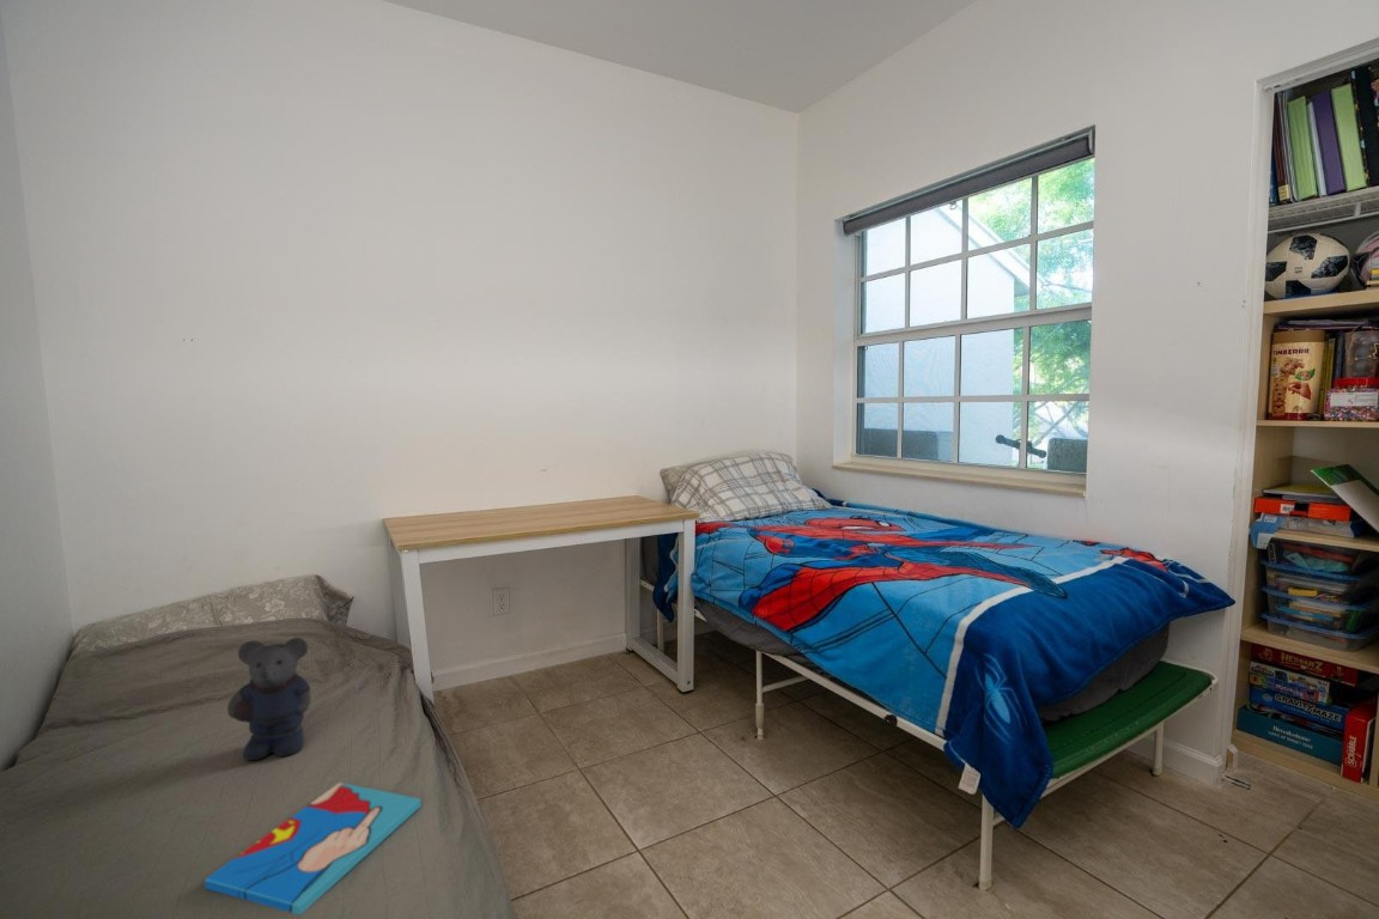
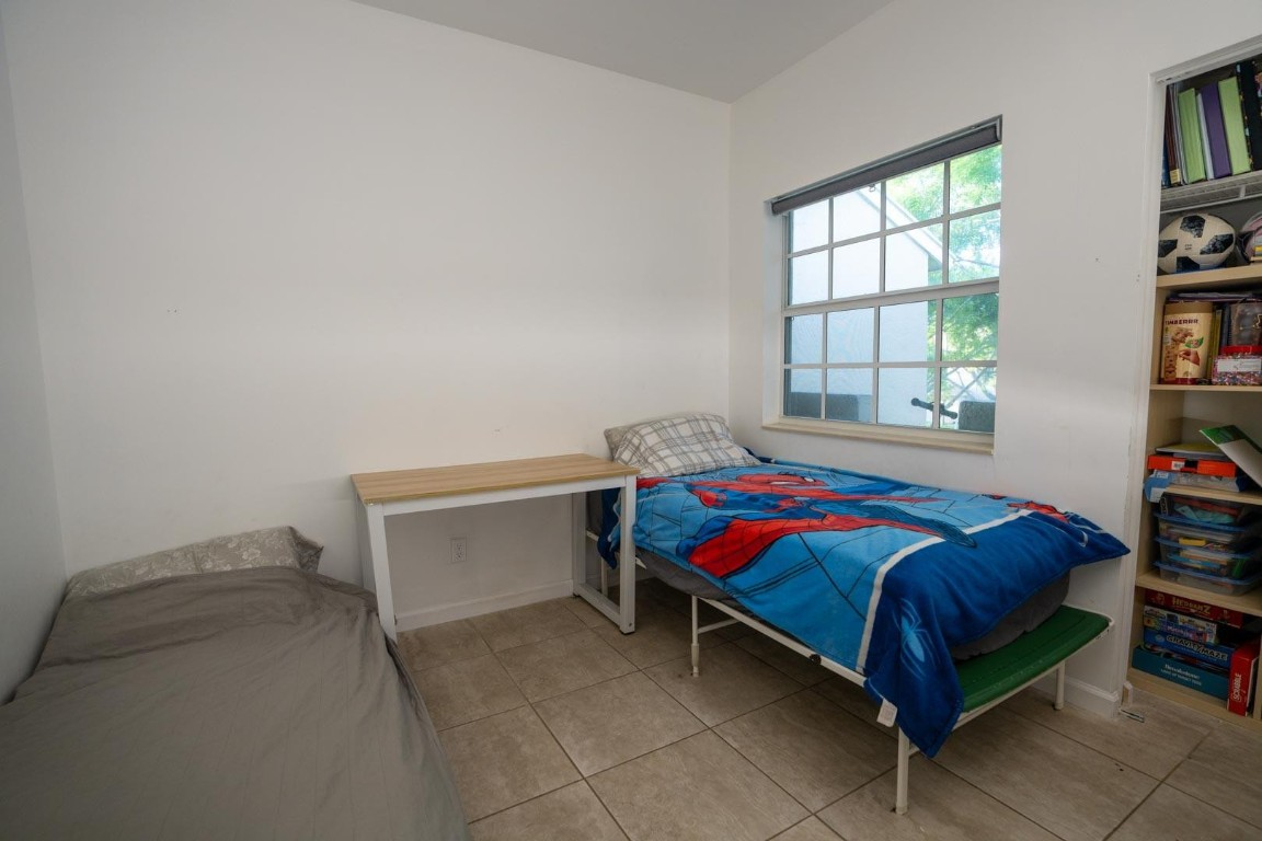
- book (322, 839)
- bear (266, 692)
